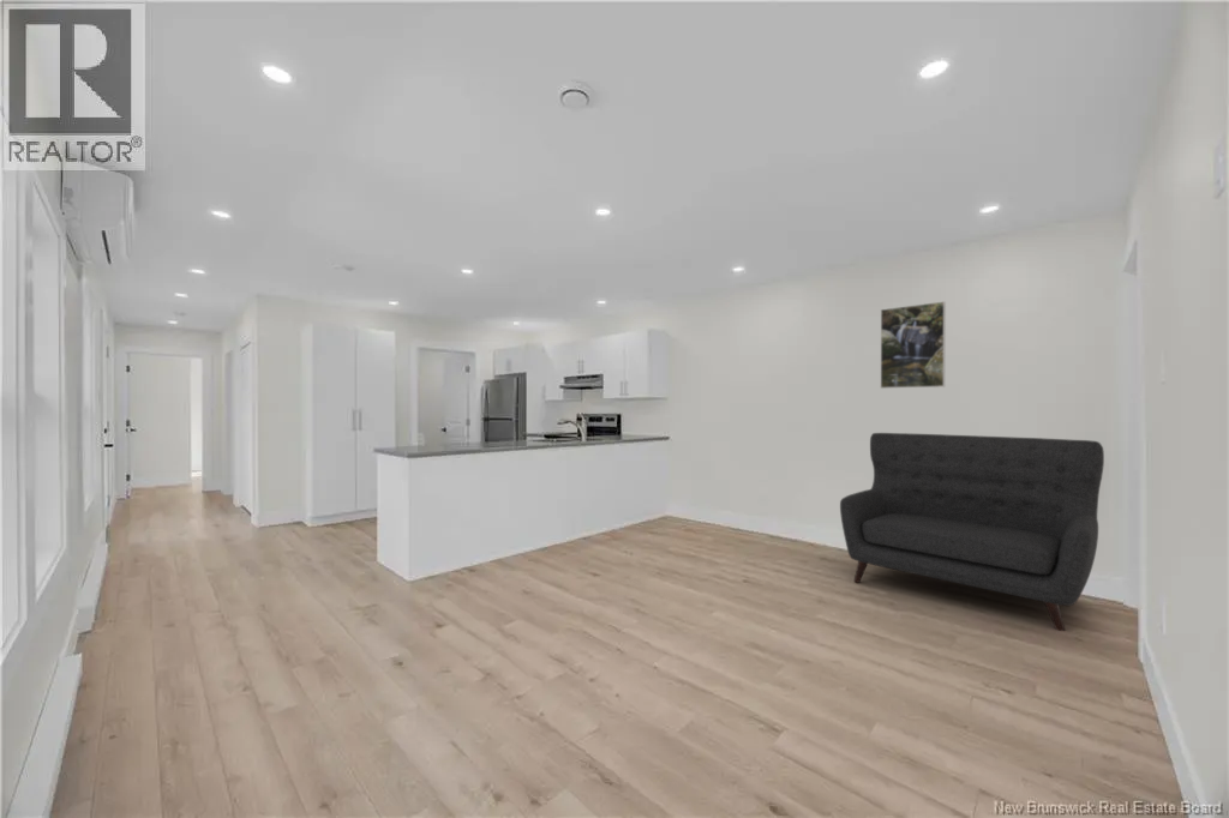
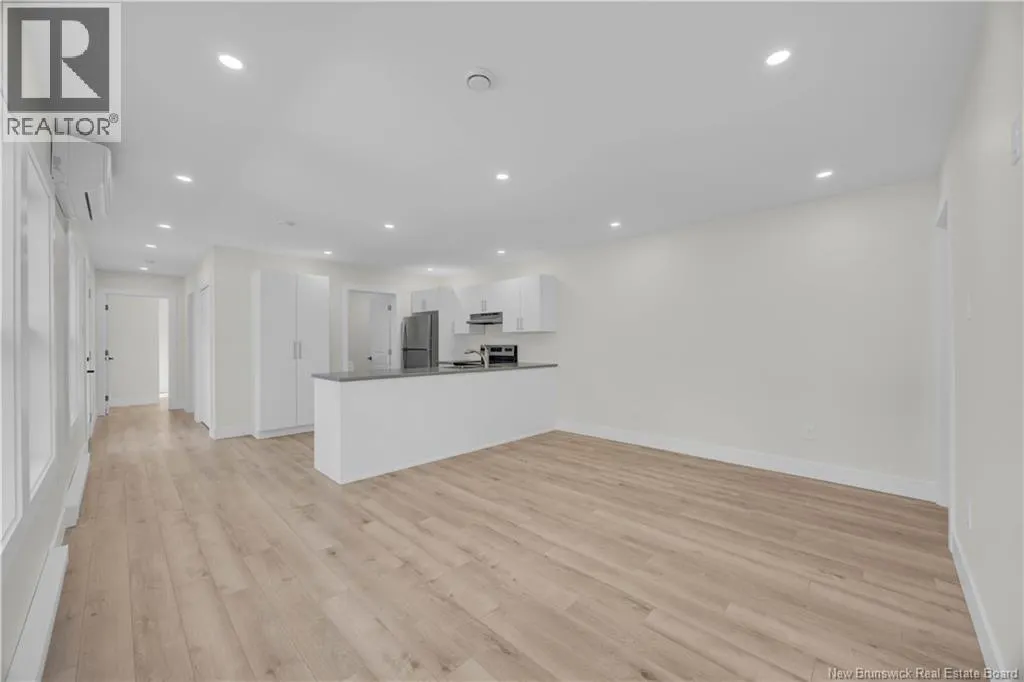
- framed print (911, 347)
- sofa (961, 512)
